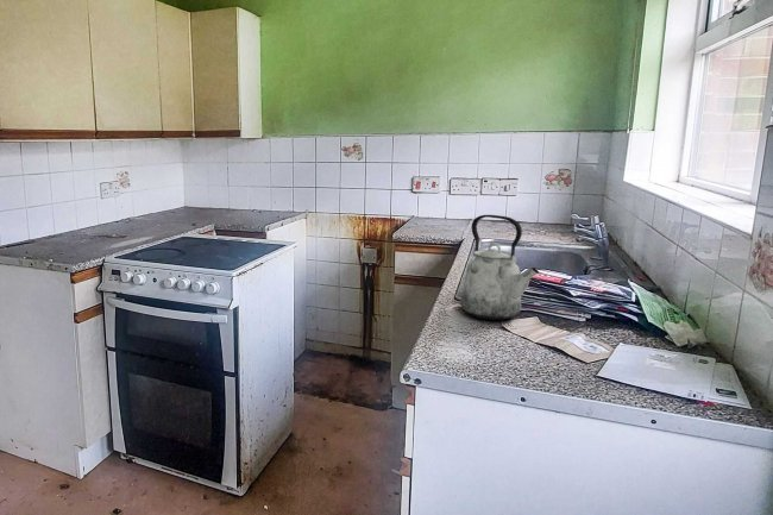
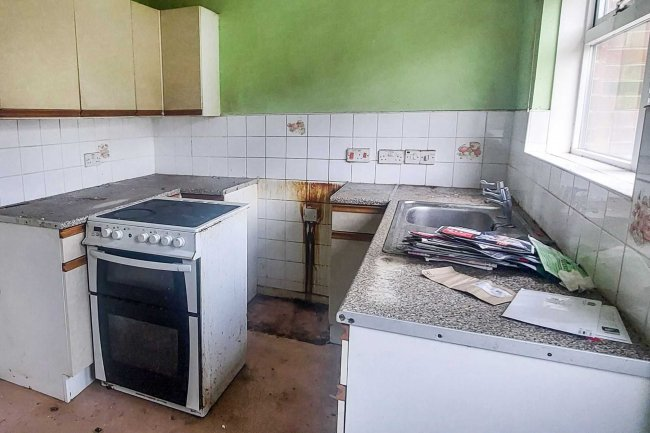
- kettle (502, 268)
